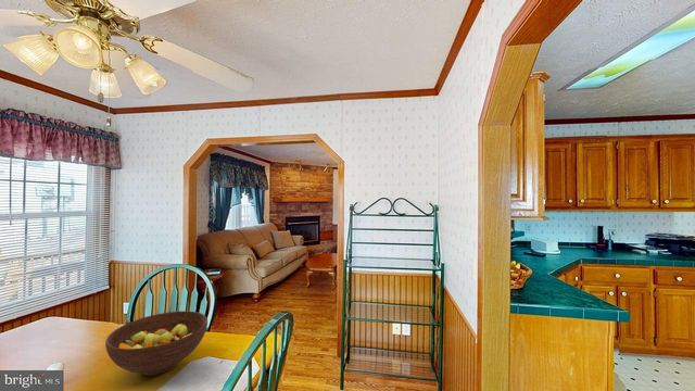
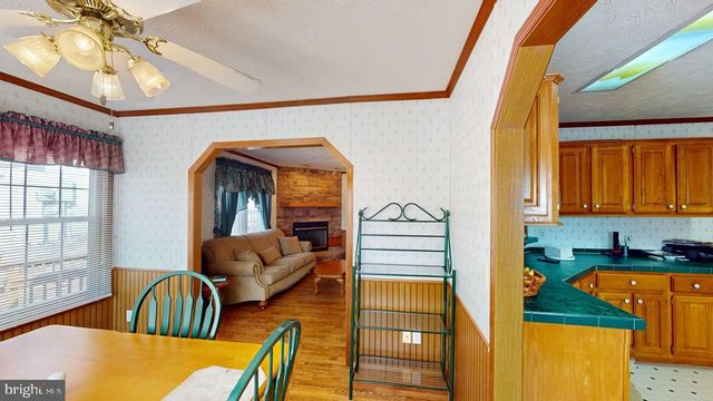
- fruit bowl (160, 346)
